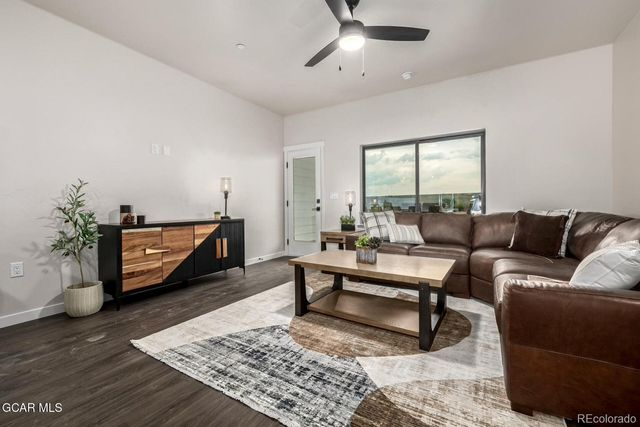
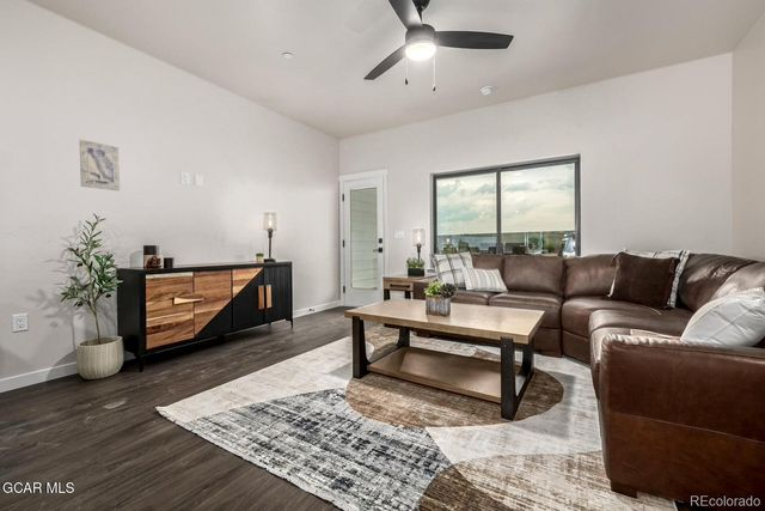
+ wall art (100, 165)
